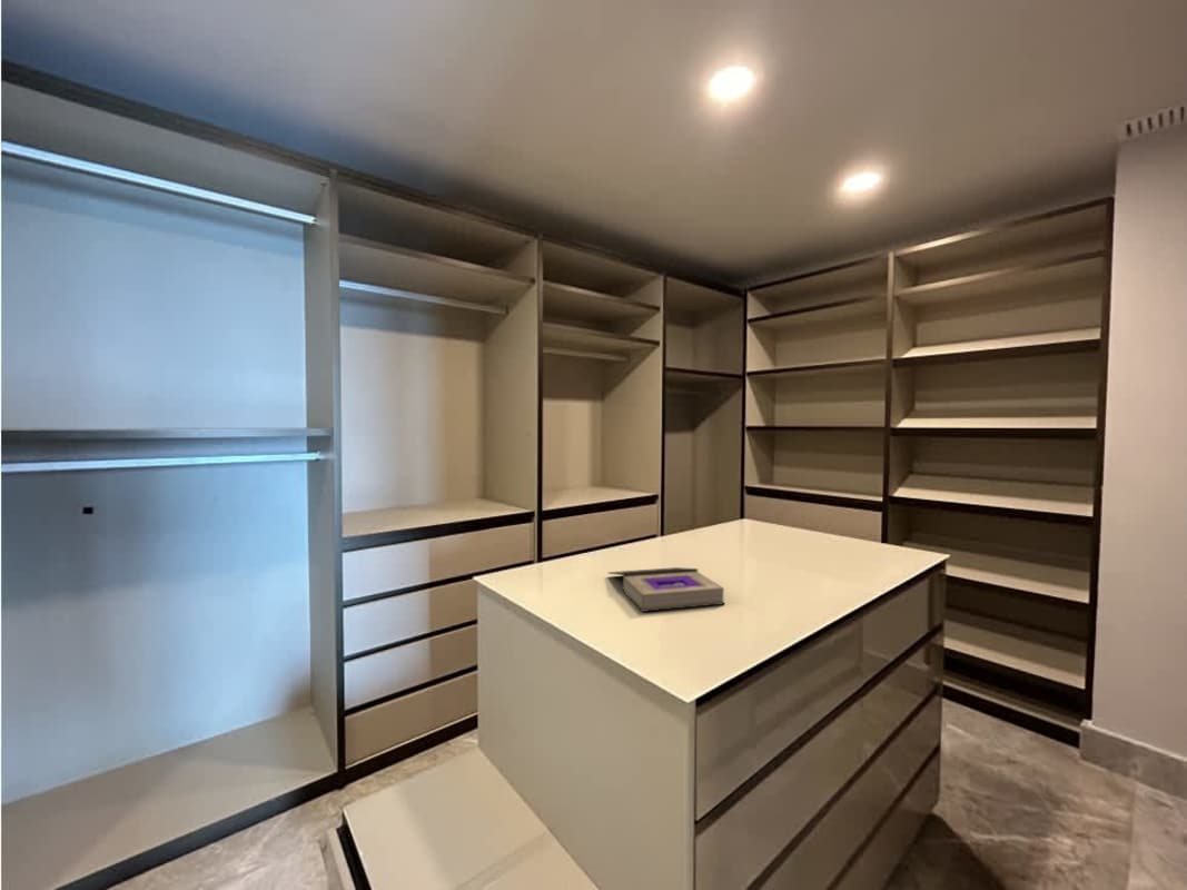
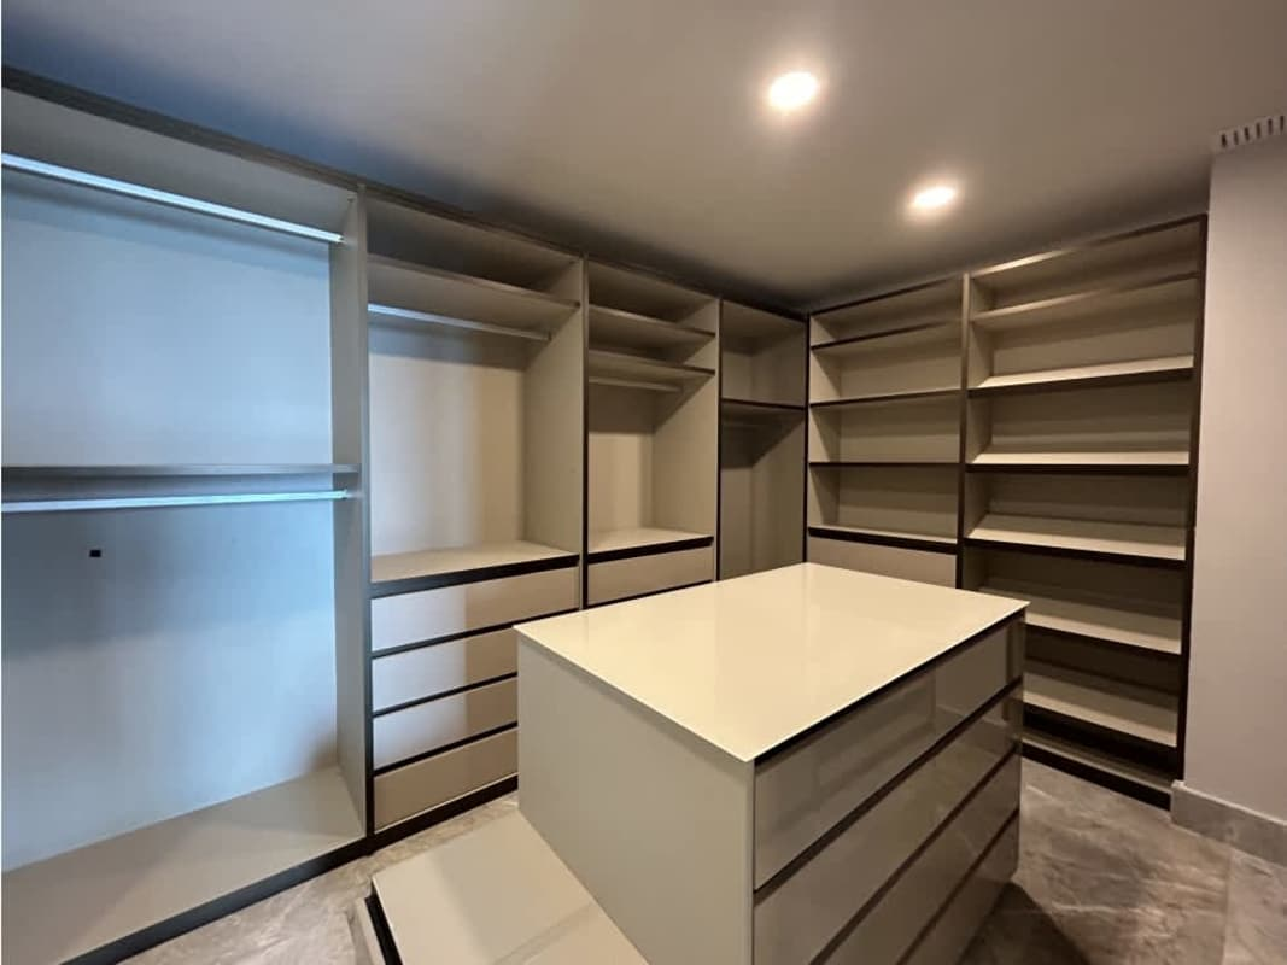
- book safe (661, 580)
